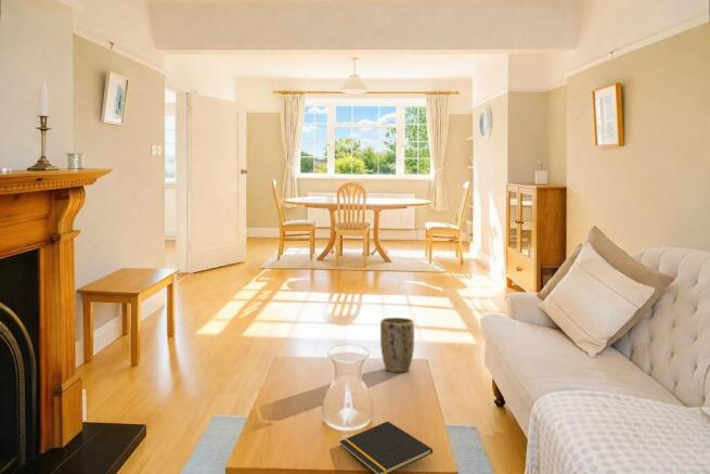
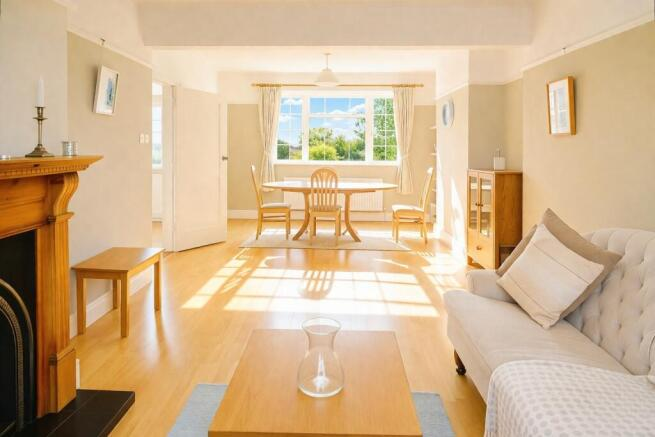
- plant pot (397, 345)
- notepad (384, 447)
